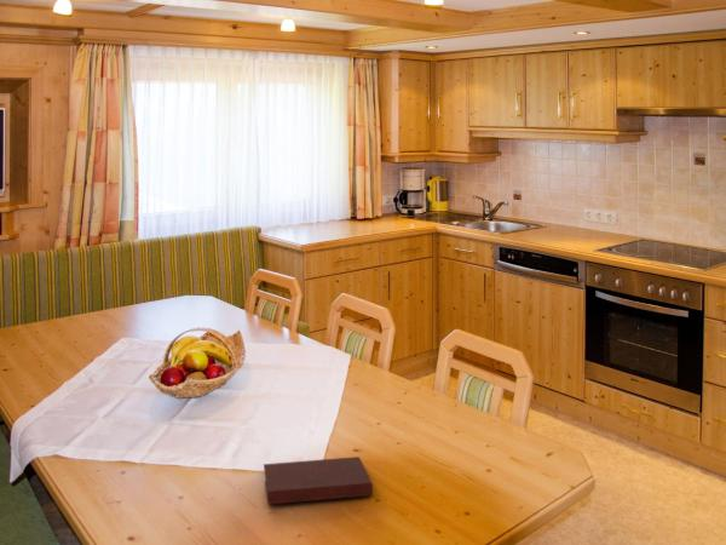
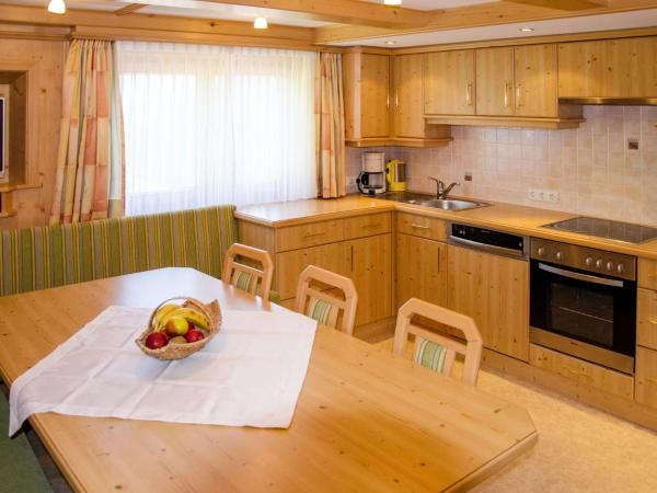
- notebook (316, 478)
